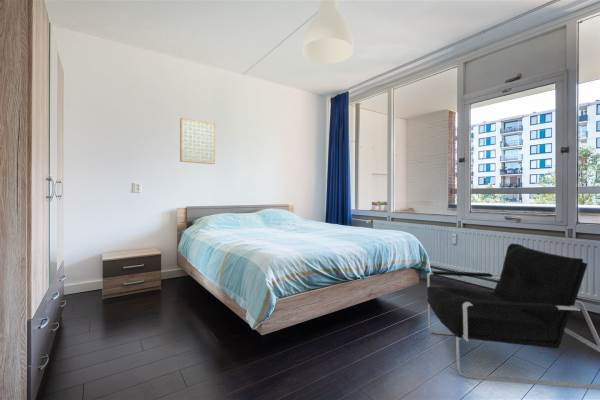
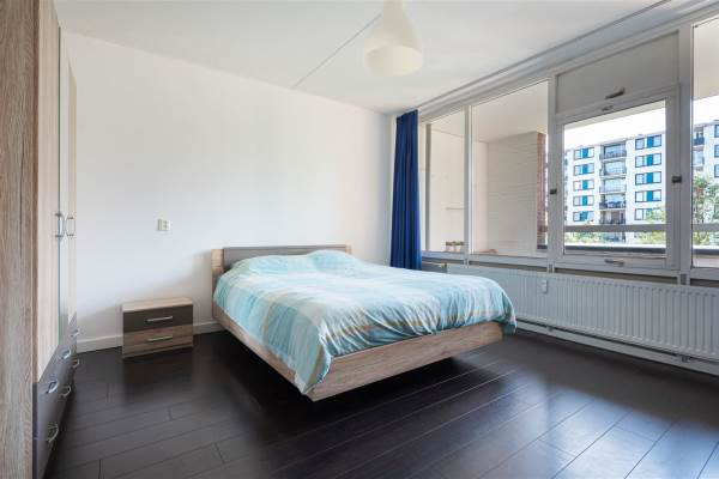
- armchair (503, 302)
- wall art (198, 142)
